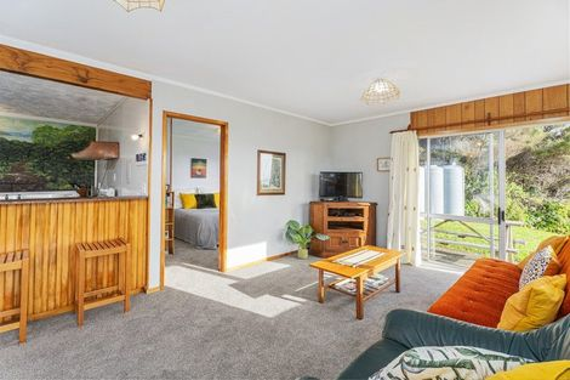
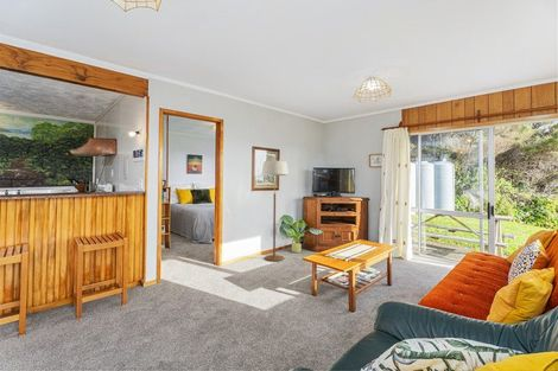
+ floor lamp (274, 206)
